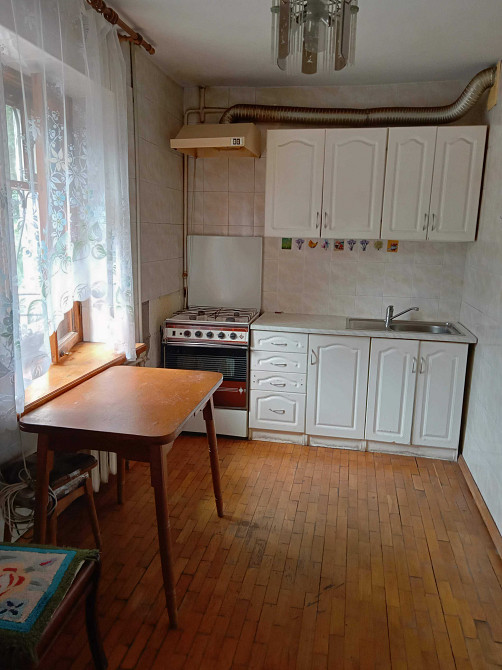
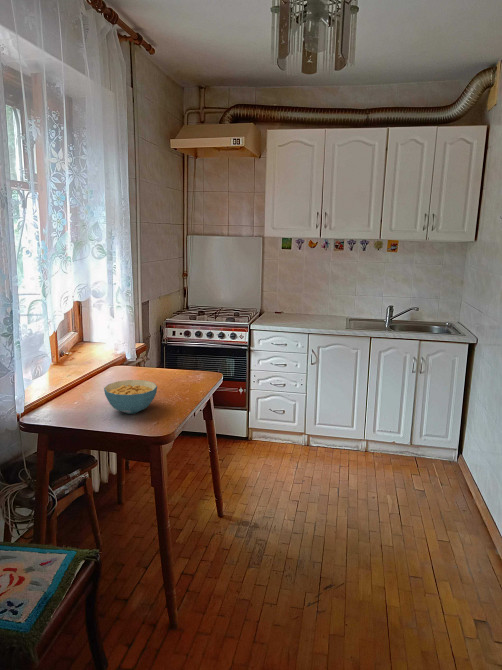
+ cereal bowl (131, 399)
